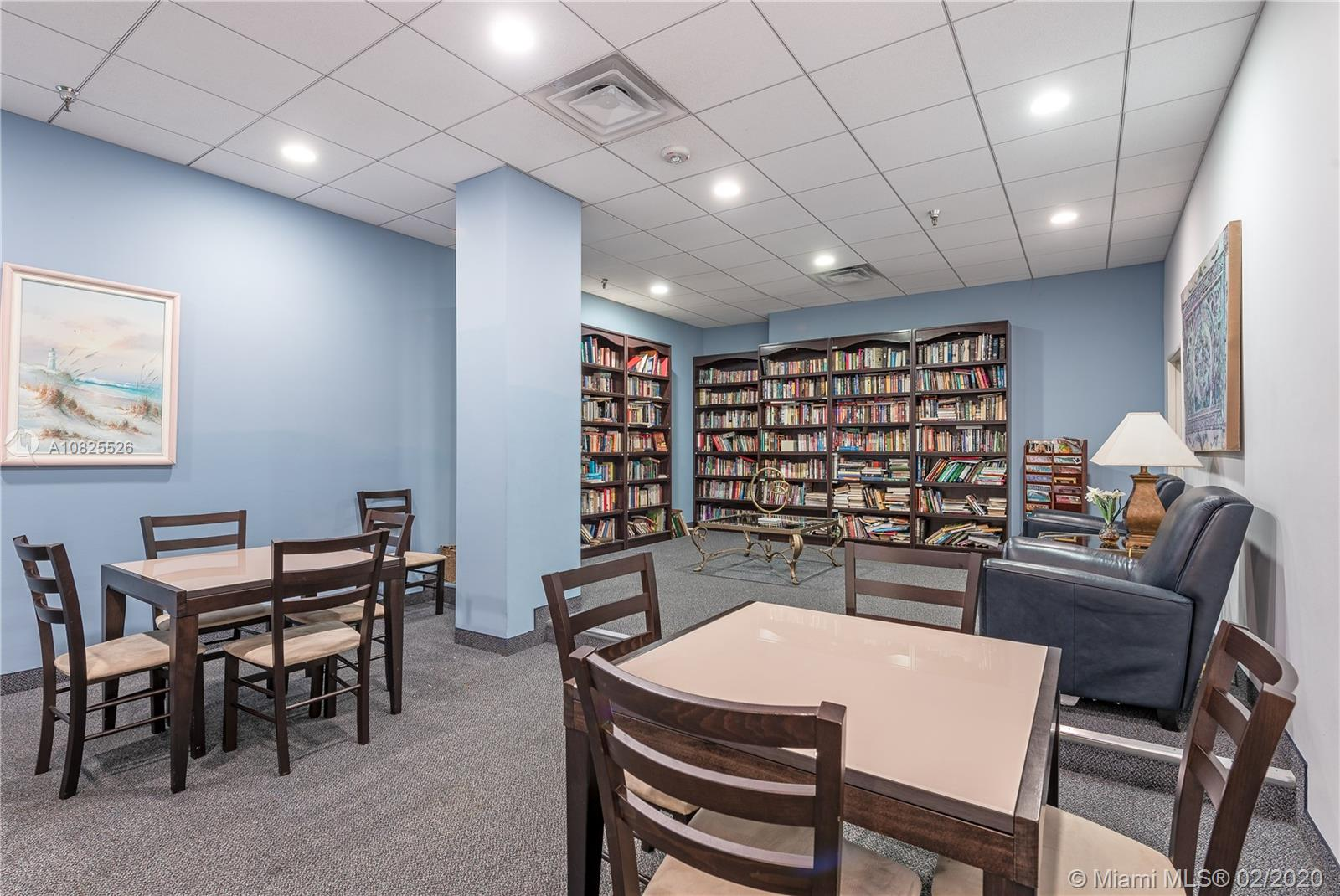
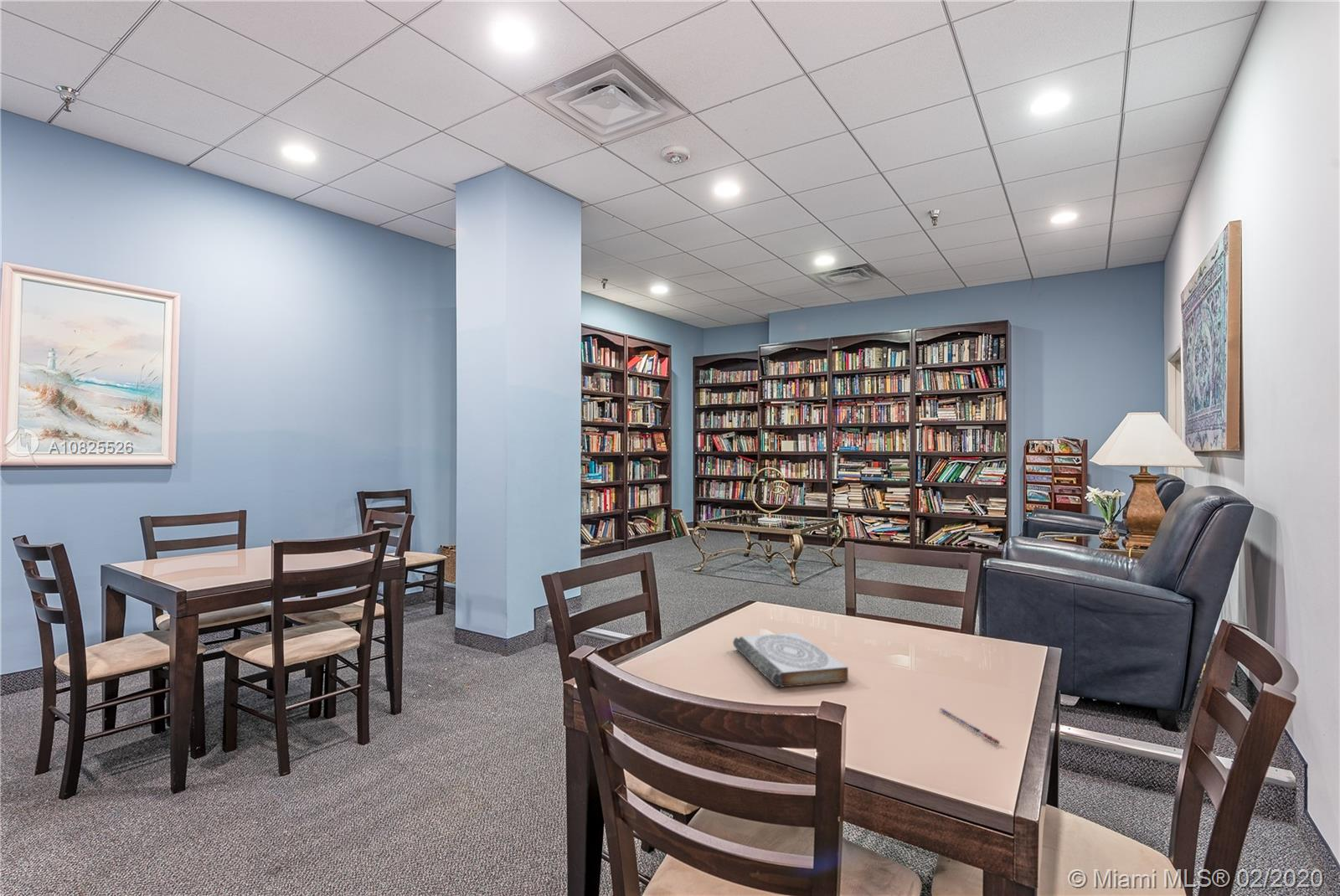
+ pen (967, 724)
+ book (786, 657)
